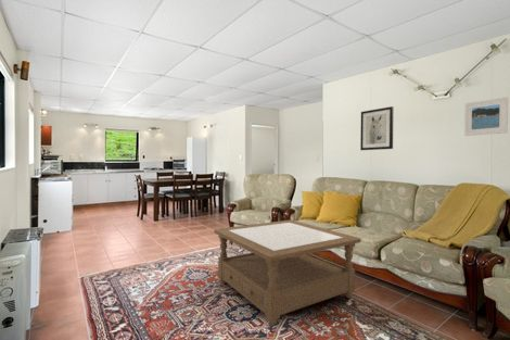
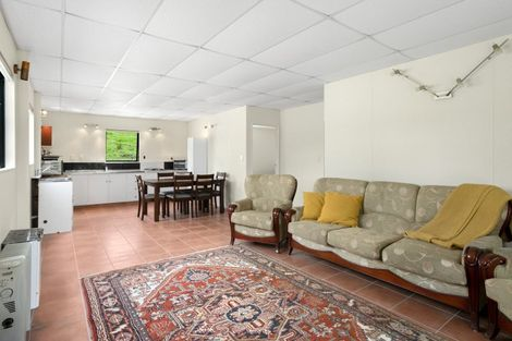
- wall art (375, 129)
- coffee table (282, 261)
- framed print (485, 117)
